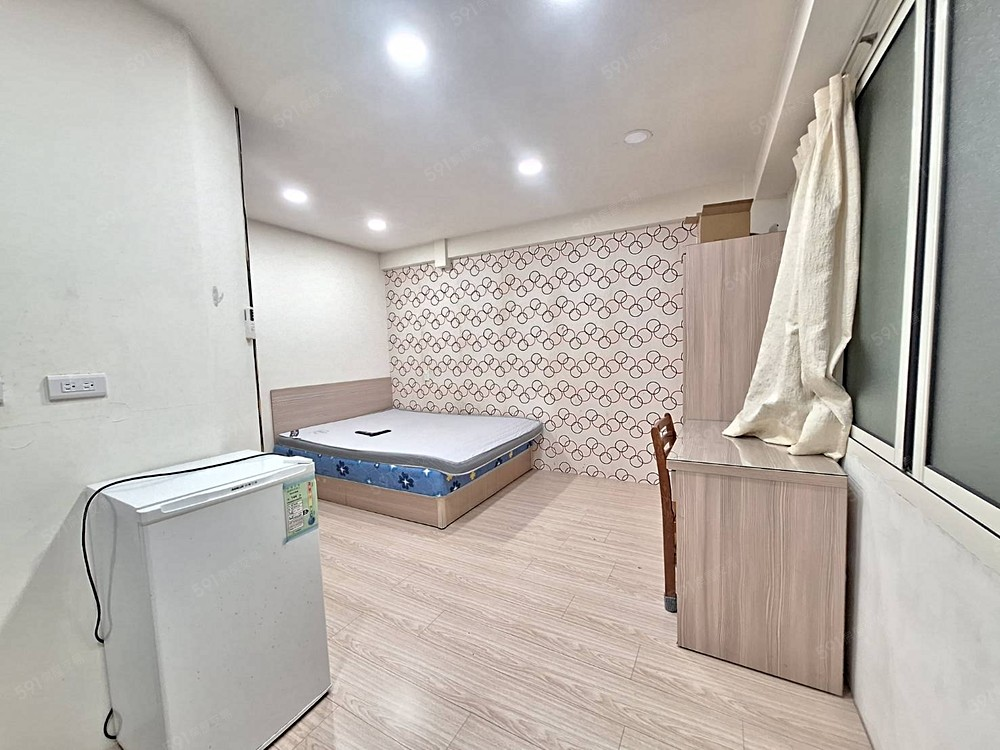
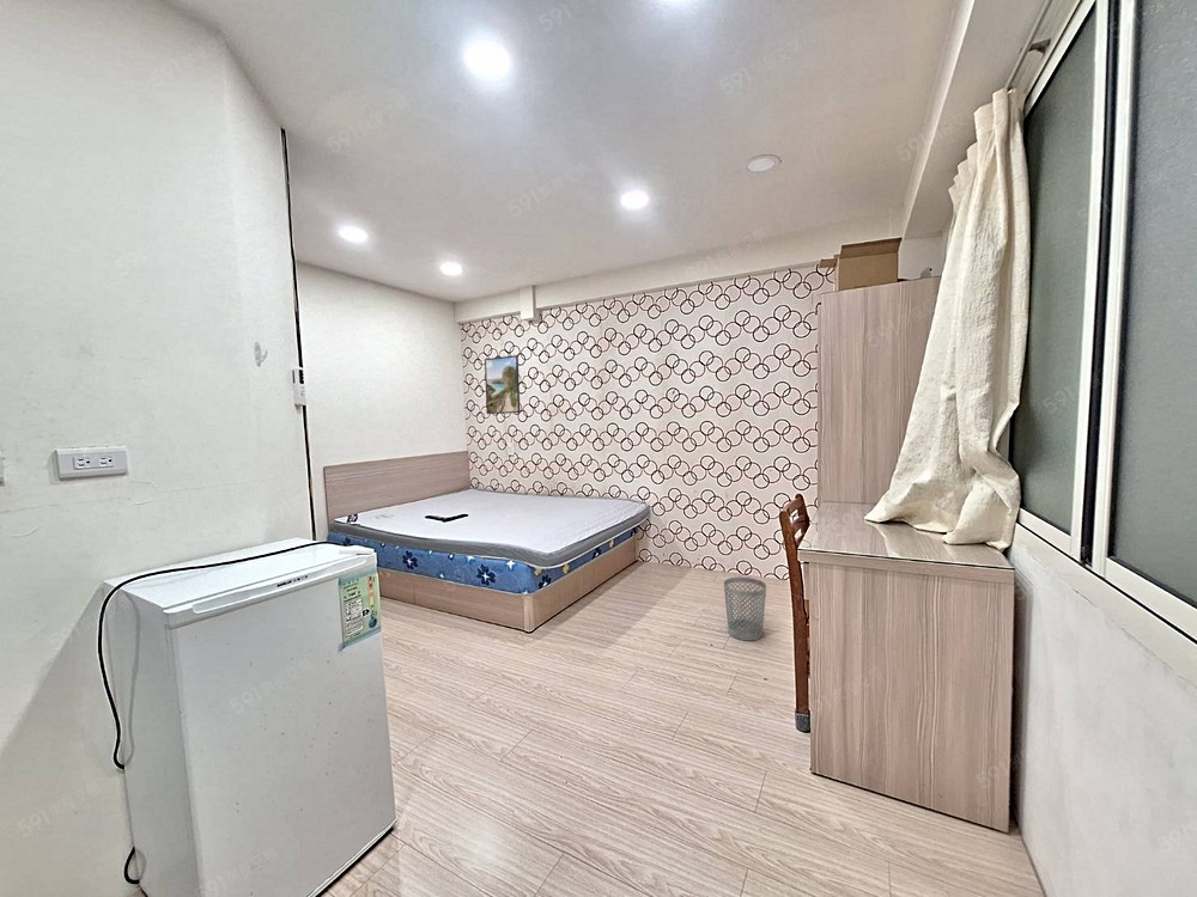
+ wastebasket (745, 608)
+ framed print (502, 385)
